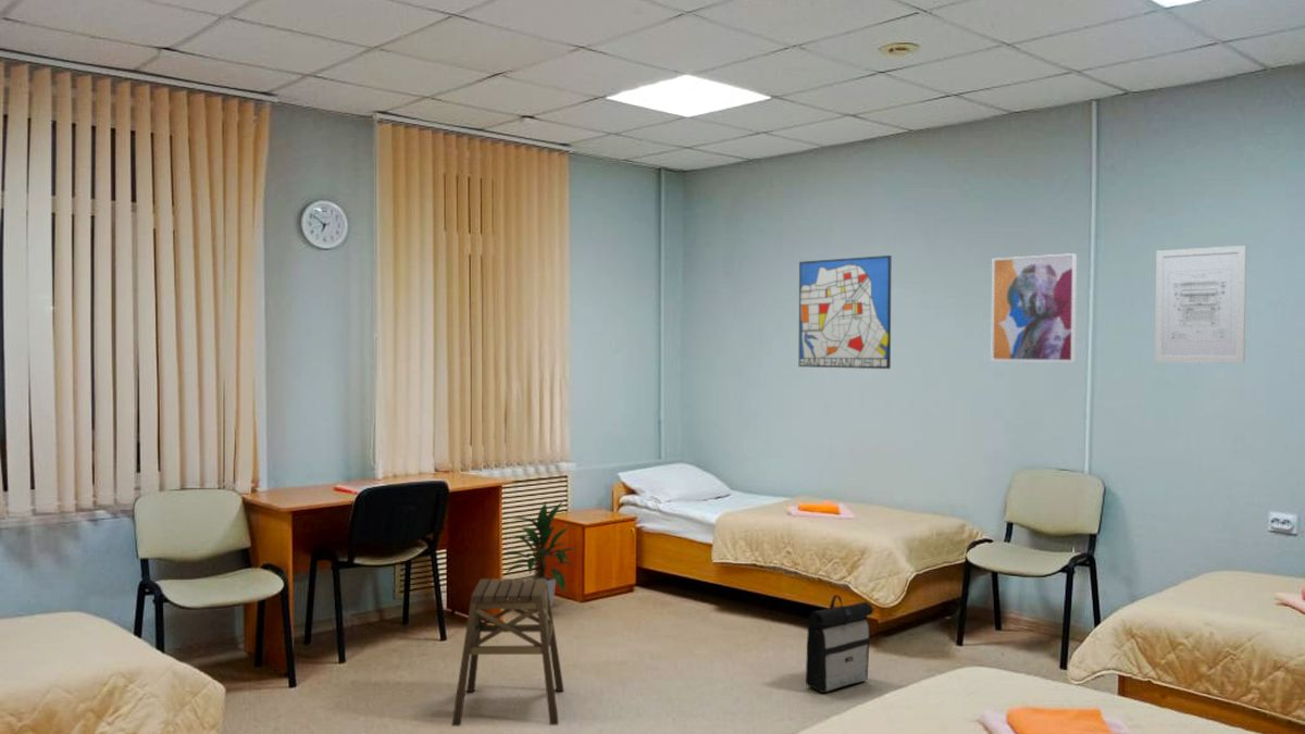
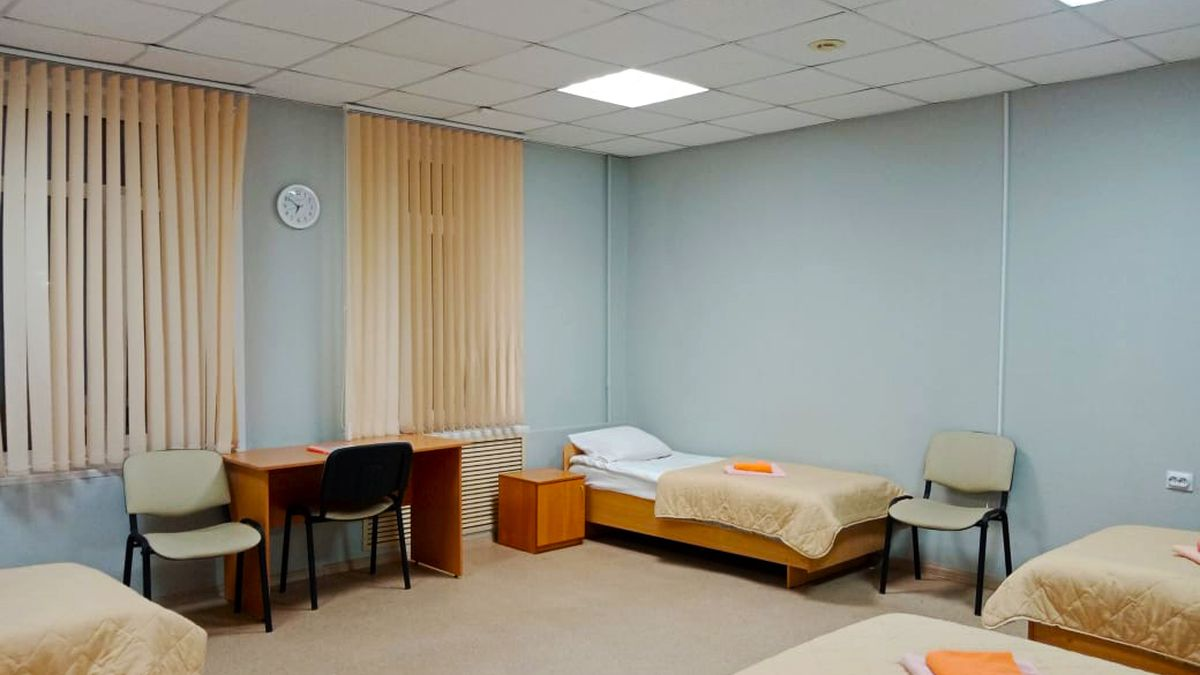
- indoor plant (542, 555)
- stool (510, 646)
- wall art (1198, 306)
- wall art (843, 313)
- backpack (837, 640)
- wall art (1032, 309)
